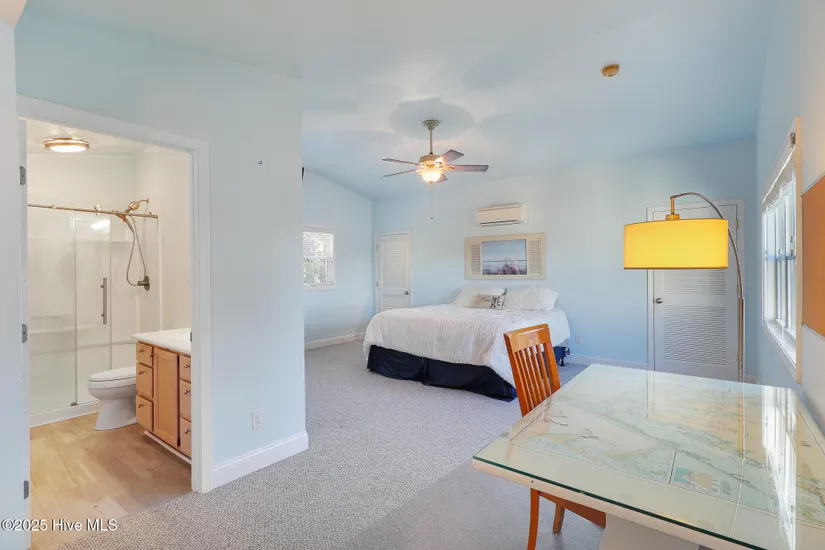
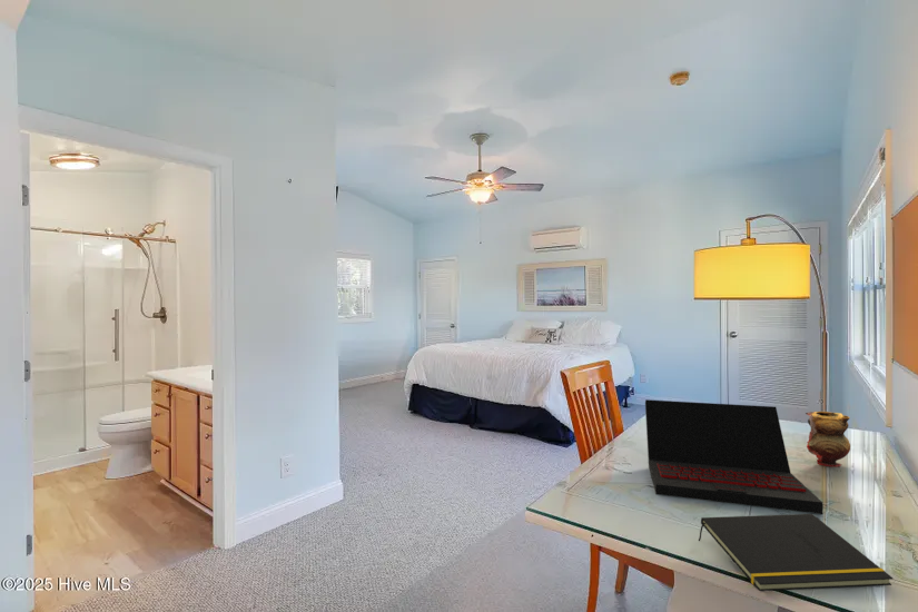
+ teapot (826, 433)
+ notepad (788, 547)
+ laptop (719, 446)
